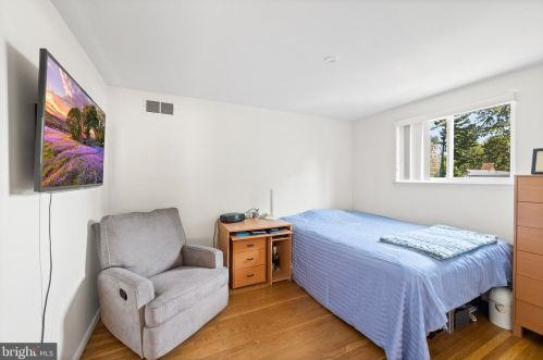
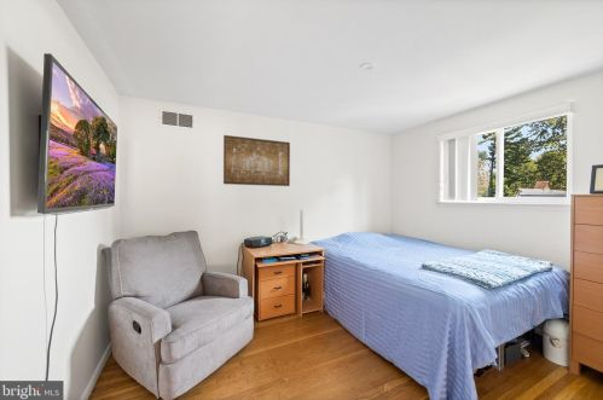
+ wall art (257, 162)
